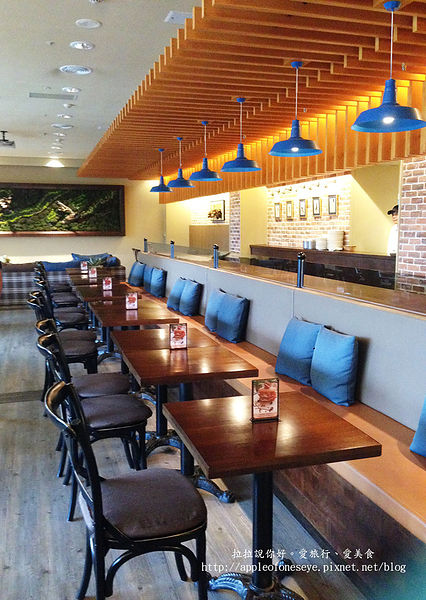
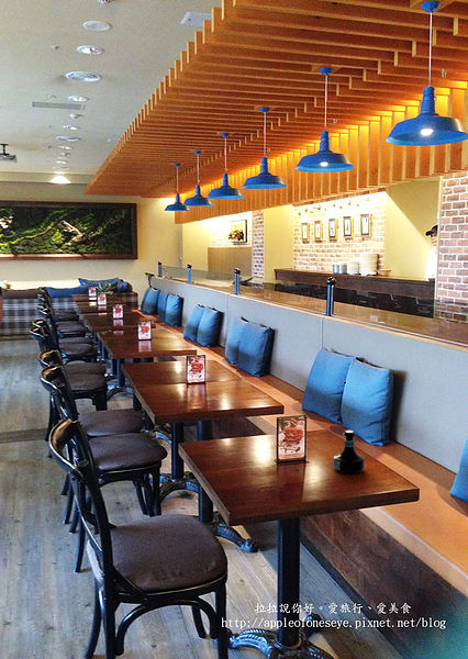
+ tequila bottle (348, 449)
